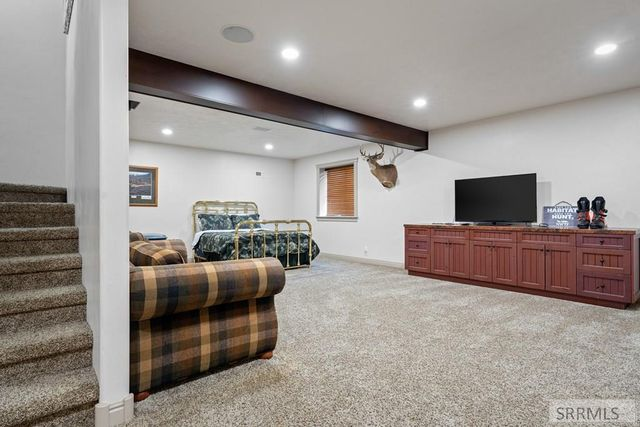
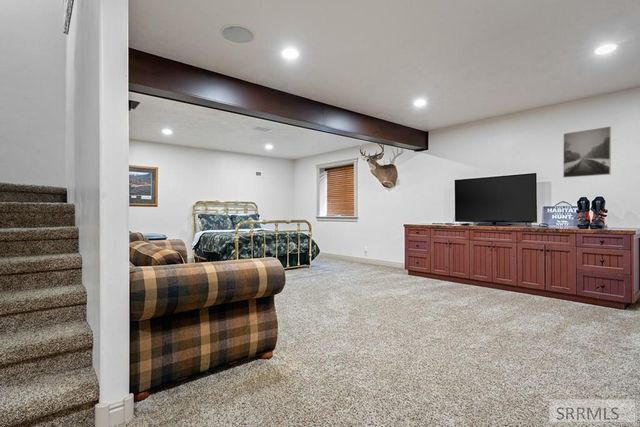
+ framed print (586, 153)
